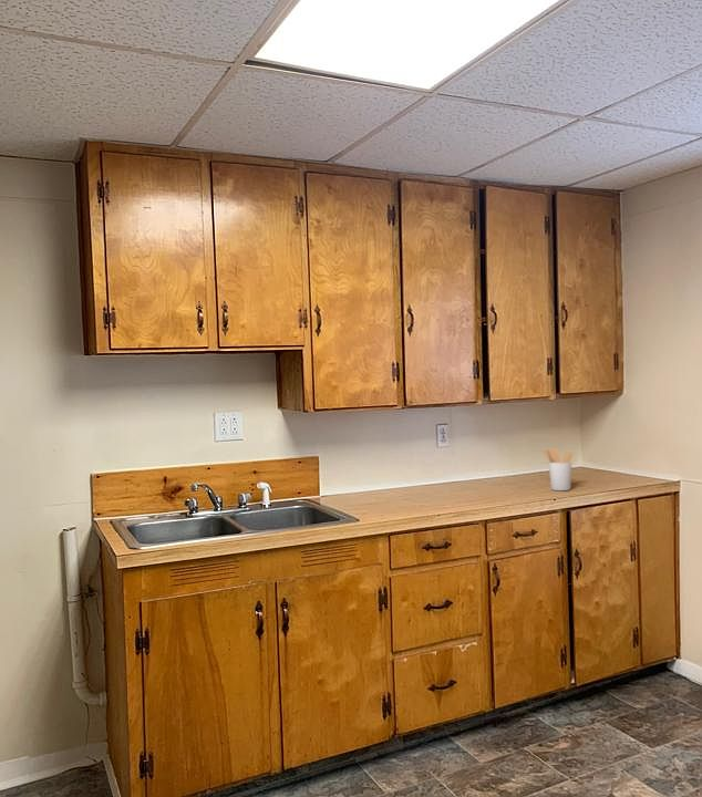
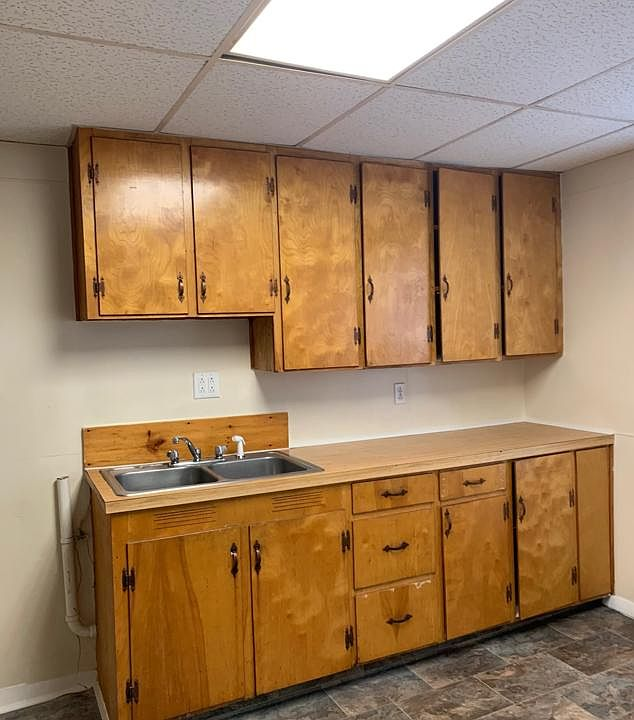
- utensil holder (557, 467)
